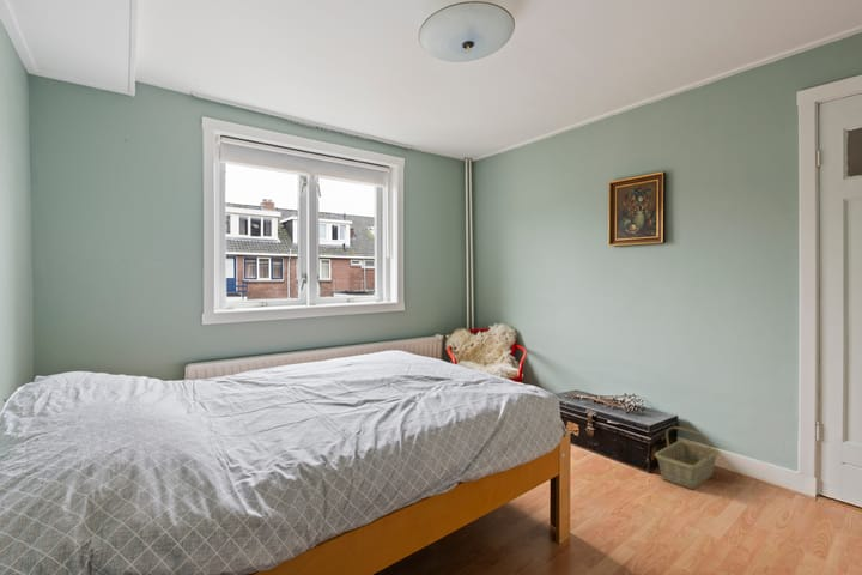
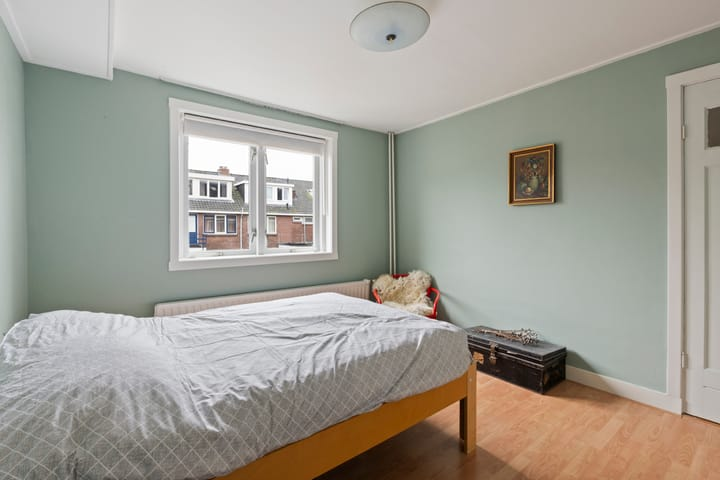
- basket (687, 453)
